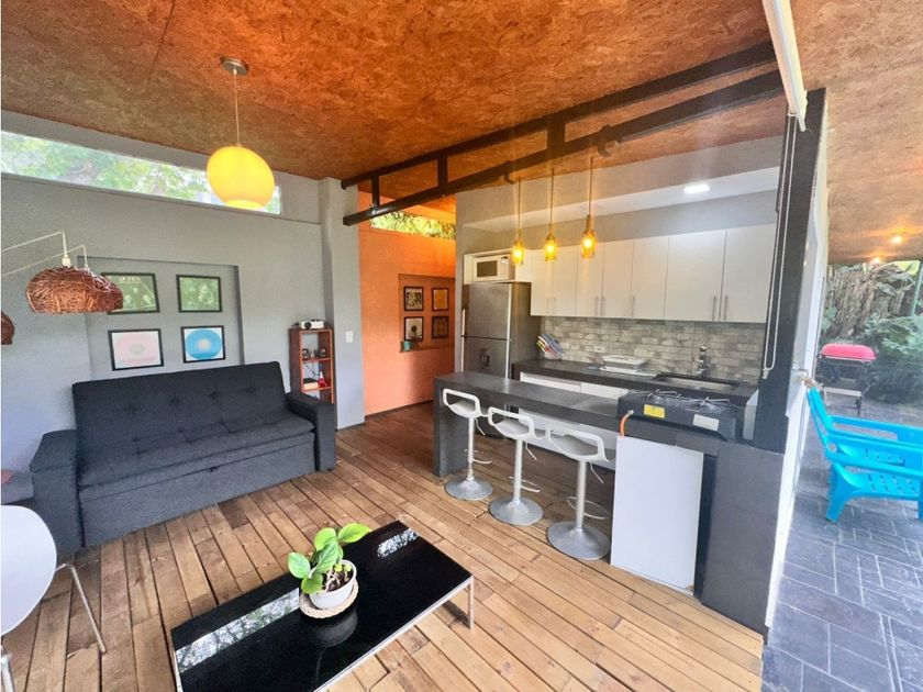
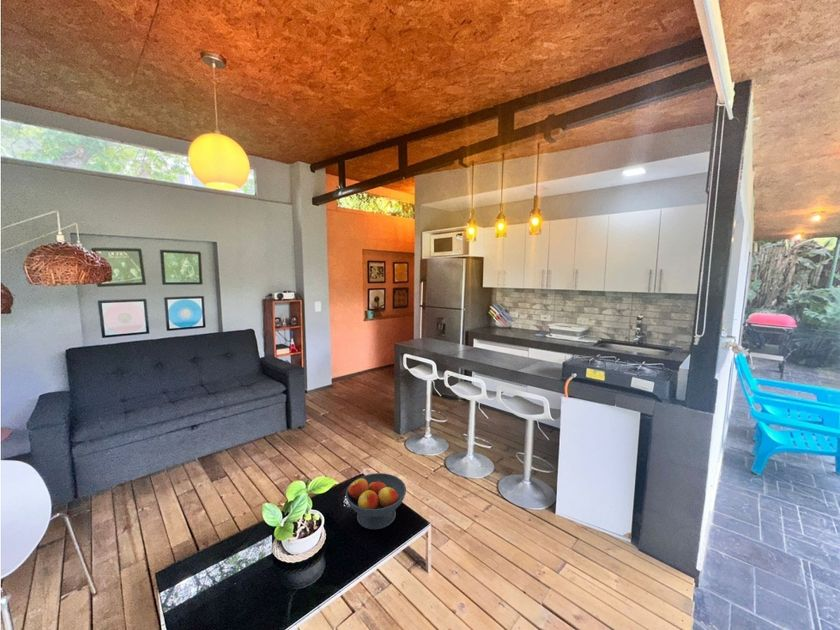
+ fruit bowl (376, 498)
